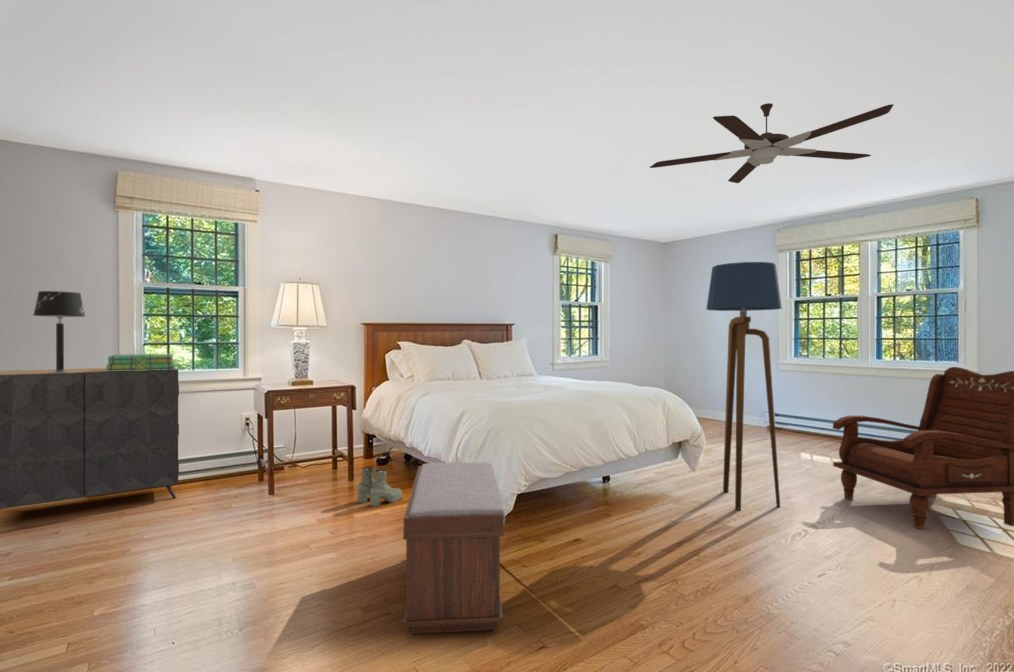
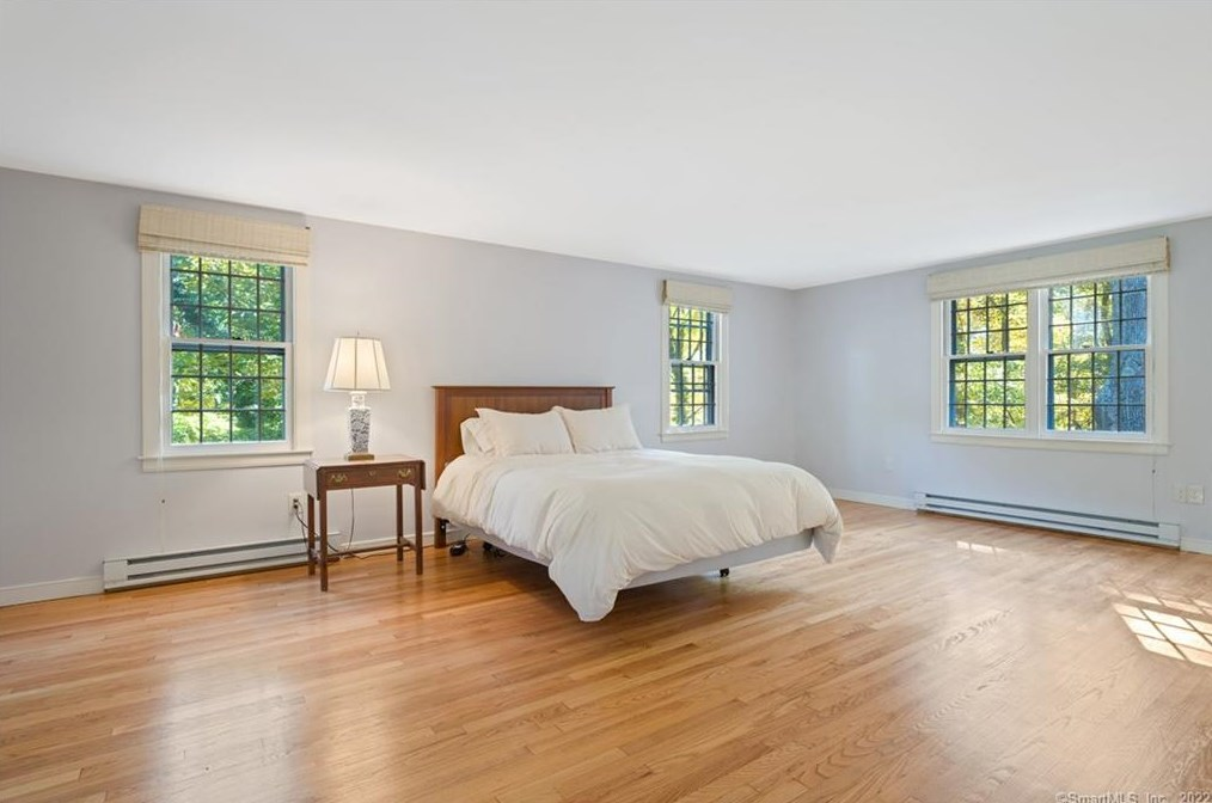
- table lamp (59, 332)
- floor lamp (742, 382)
- bench (455, 534)
- dresser (86, 437)
- armchair (929, 439)
- ceiling fan (756, 136)
- boots (379, 484)
- stack of books (142, 361)
